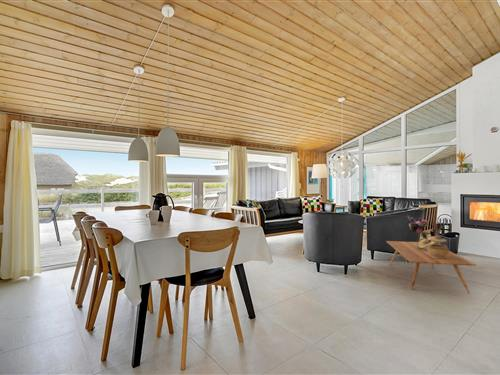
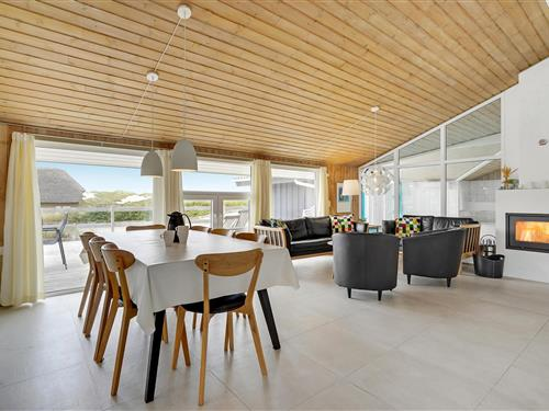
- ceramic pot (437, 246)
- coffee table (423, 262)
- bouquet (423, 232)
